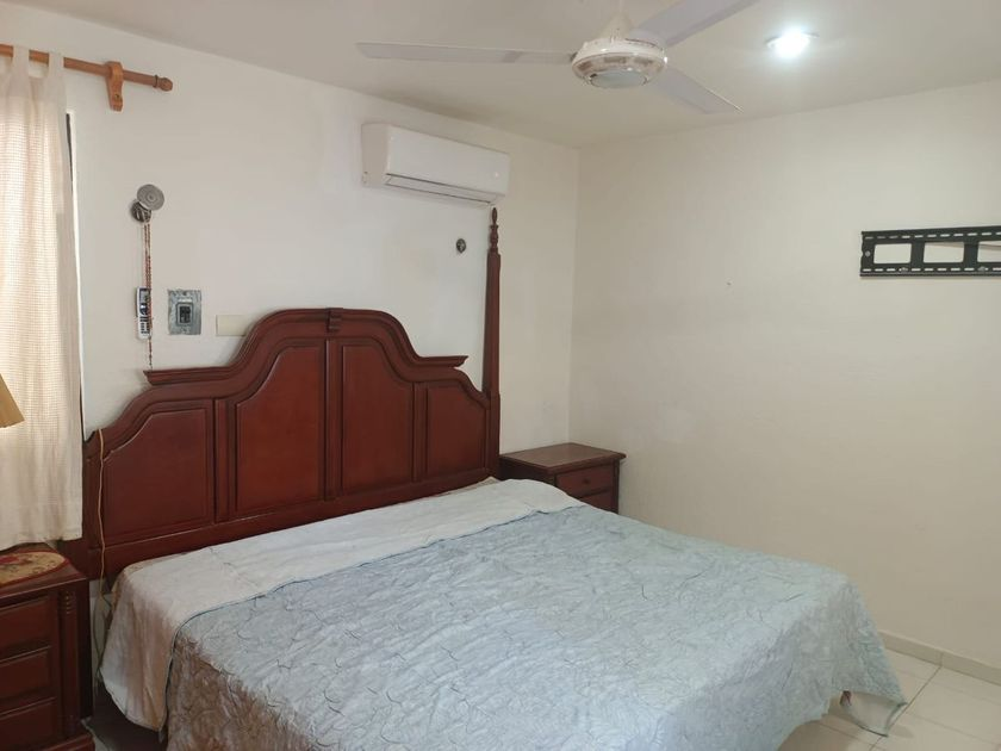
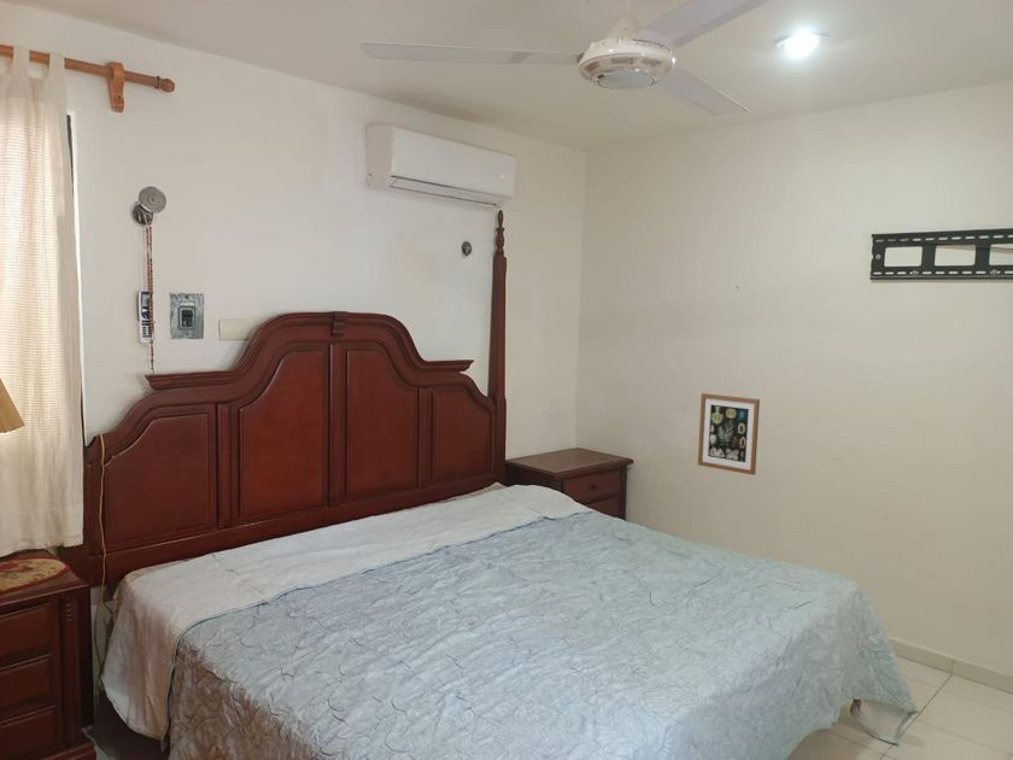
+ wall art (727, 433)
